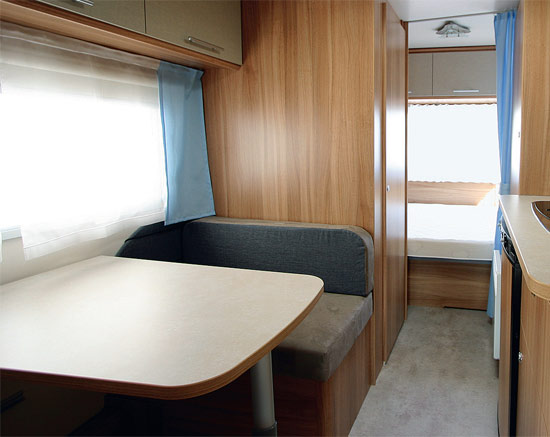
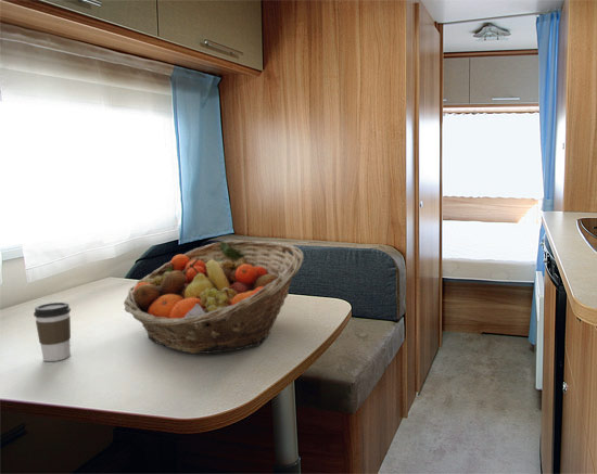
+ fruit basket (214, 291)
+ coffee cup (54, 331)
